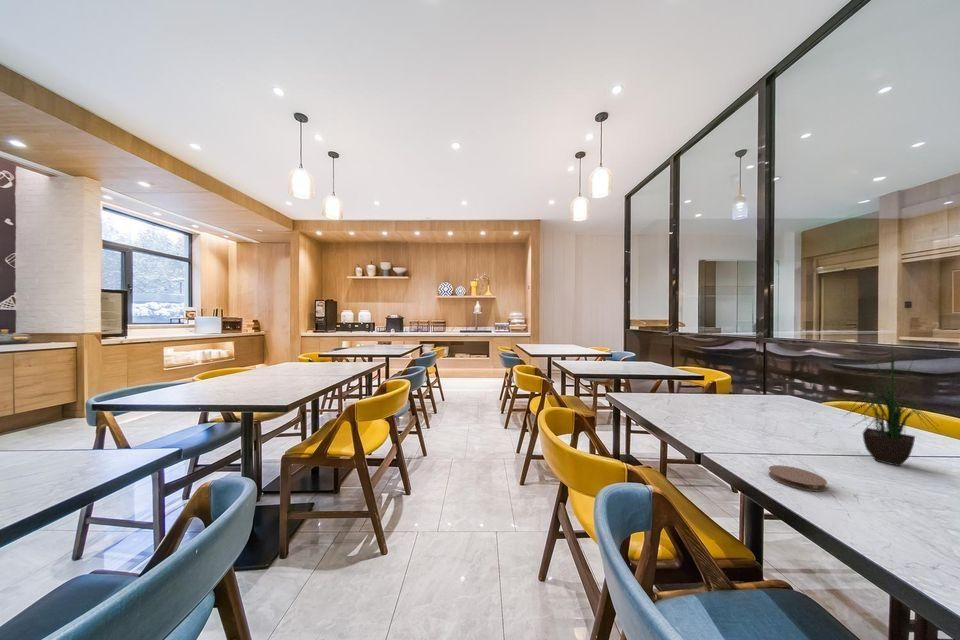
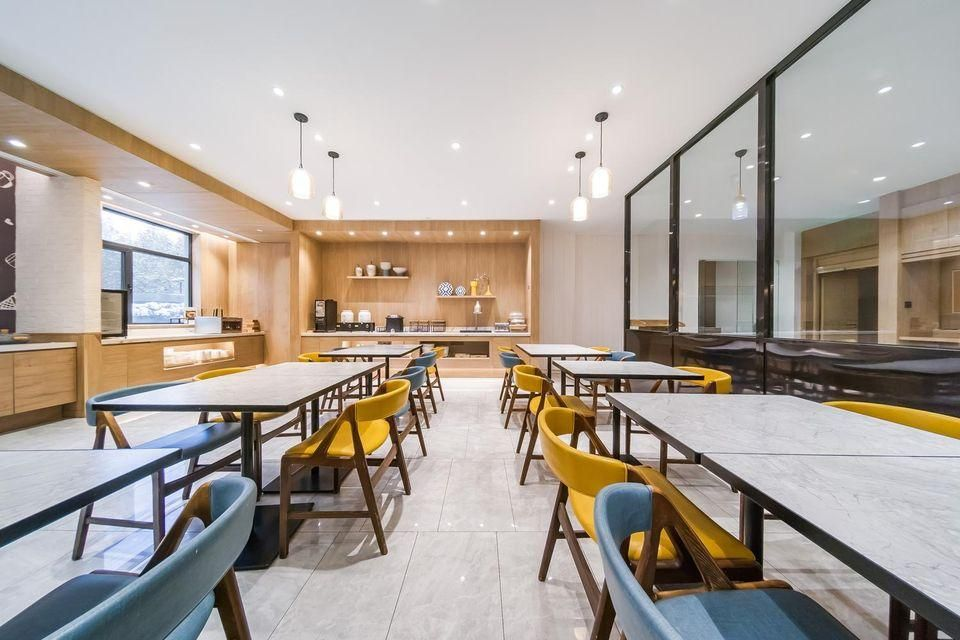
- potted plant (886, 396)
- coaster (796, 477)
